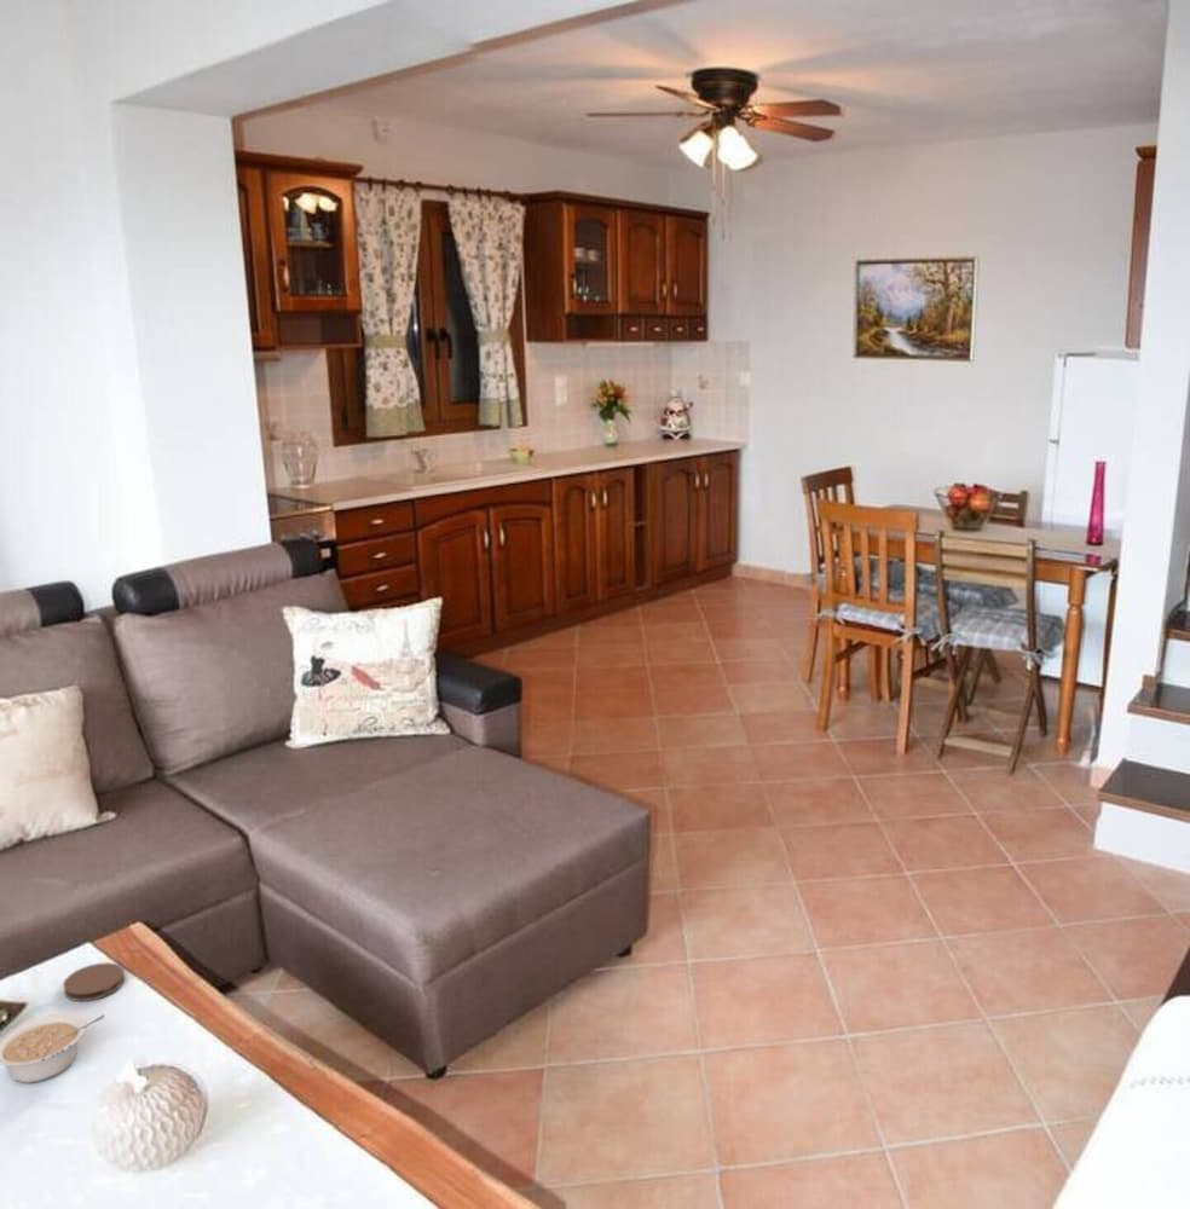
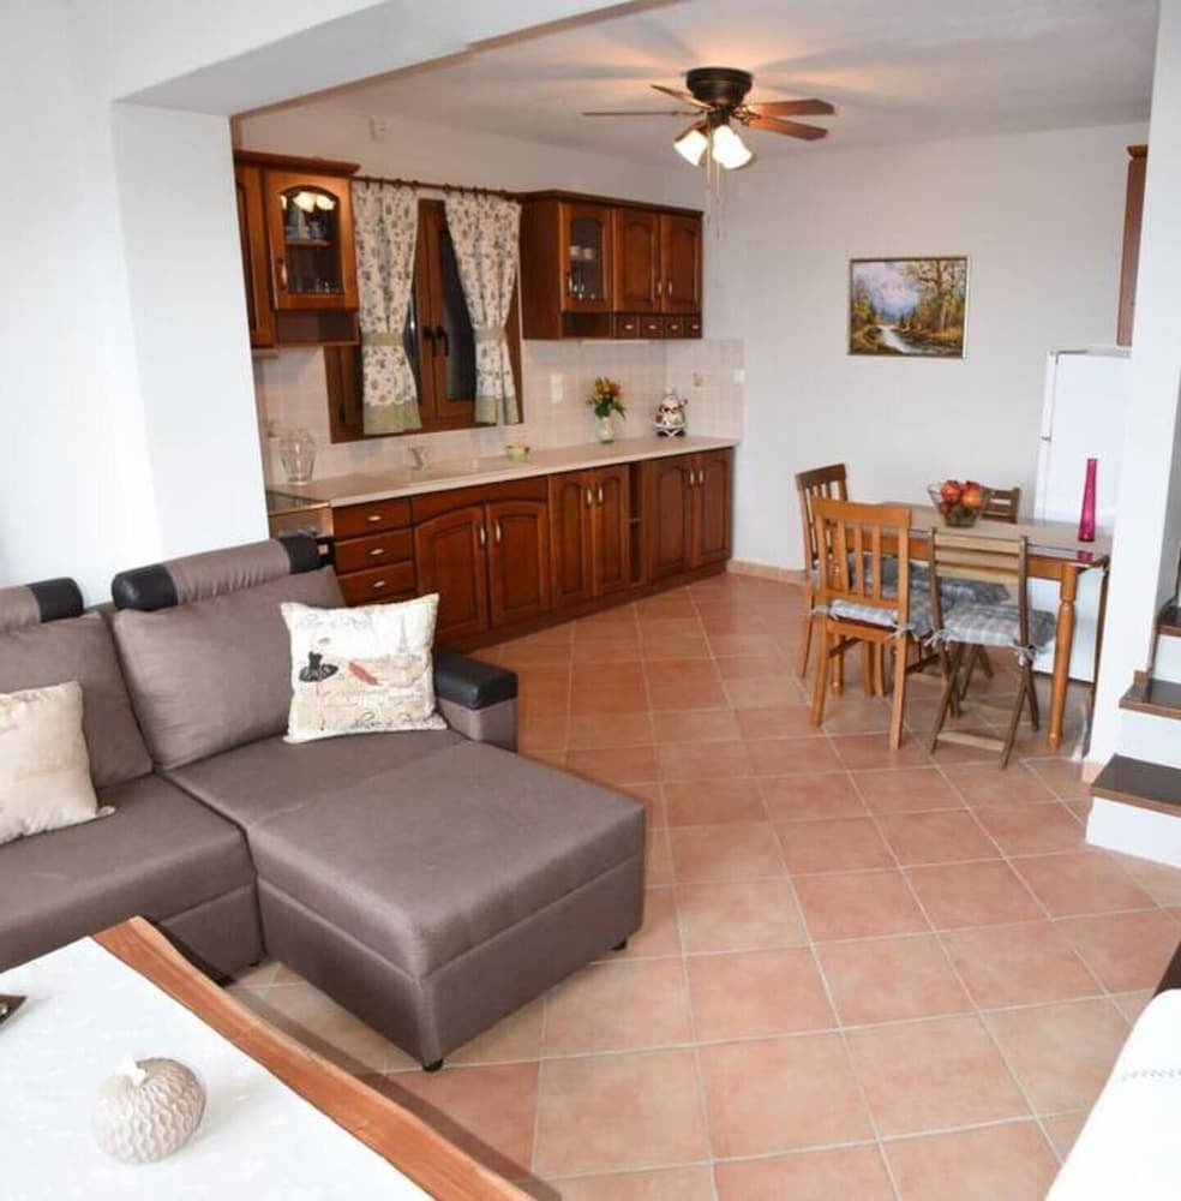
- coaster (94, 980)
- legume (45, 1046)
